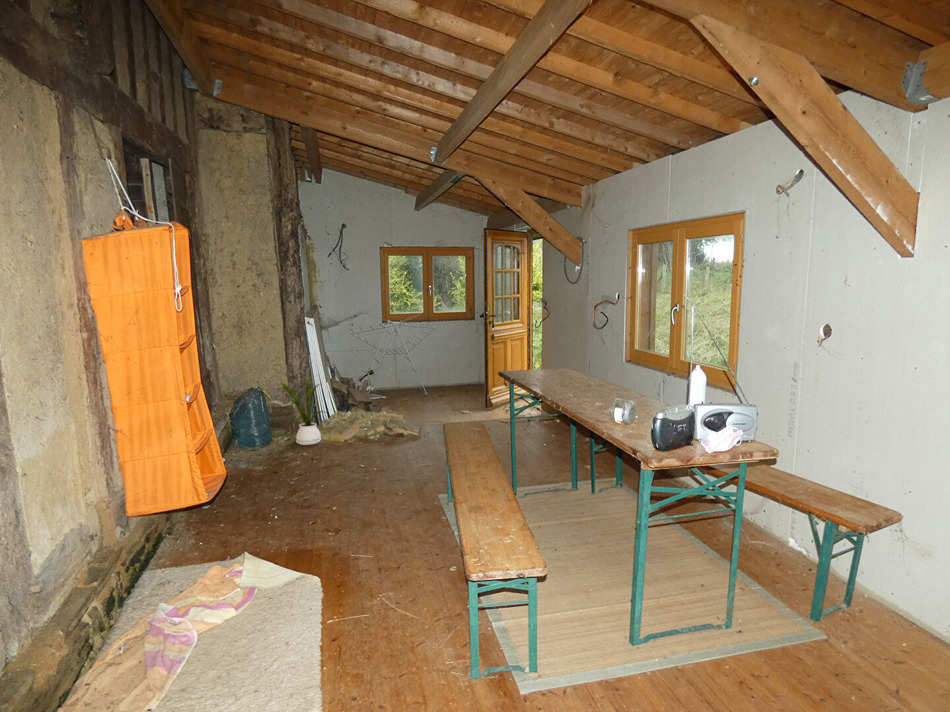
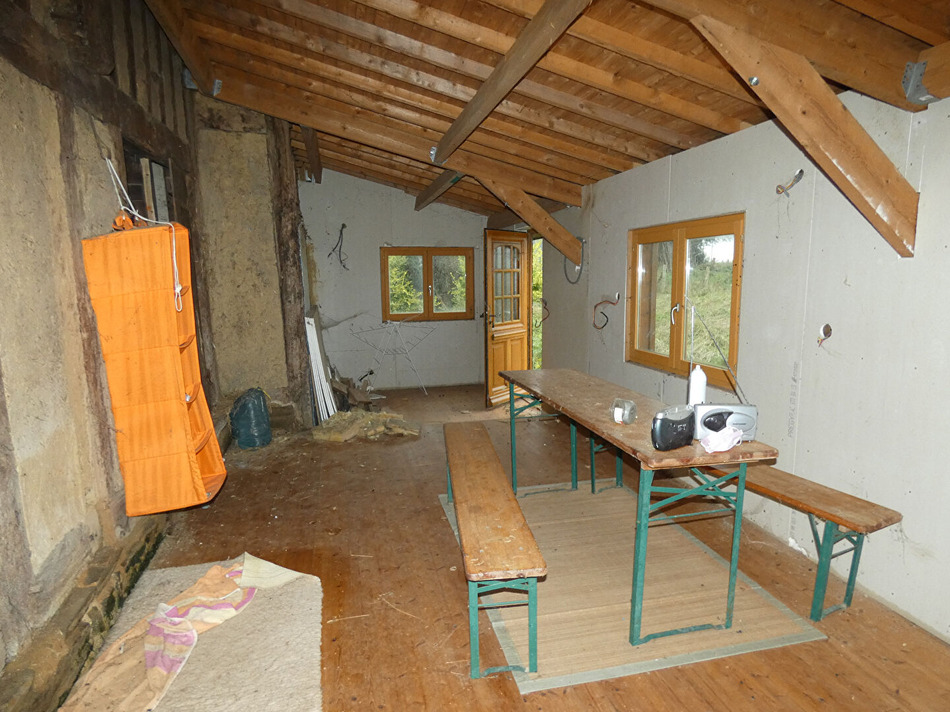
- house plant (303, 406)
